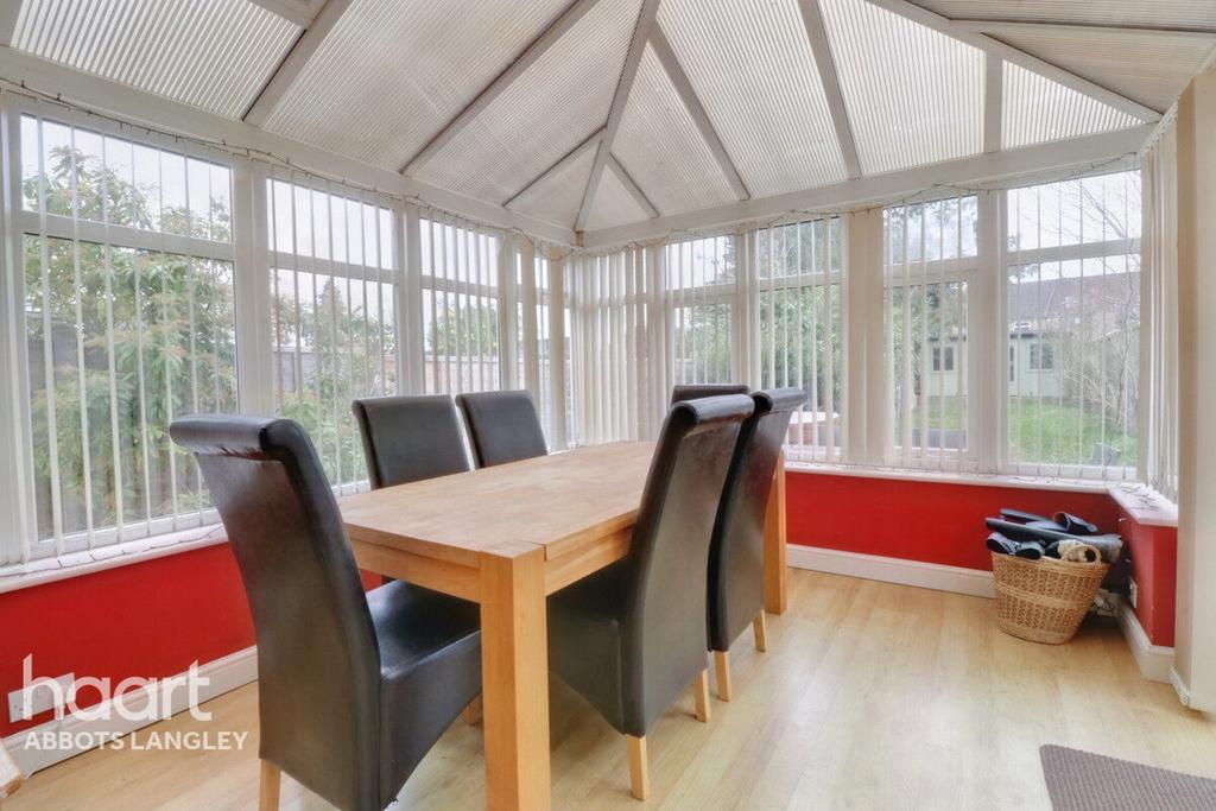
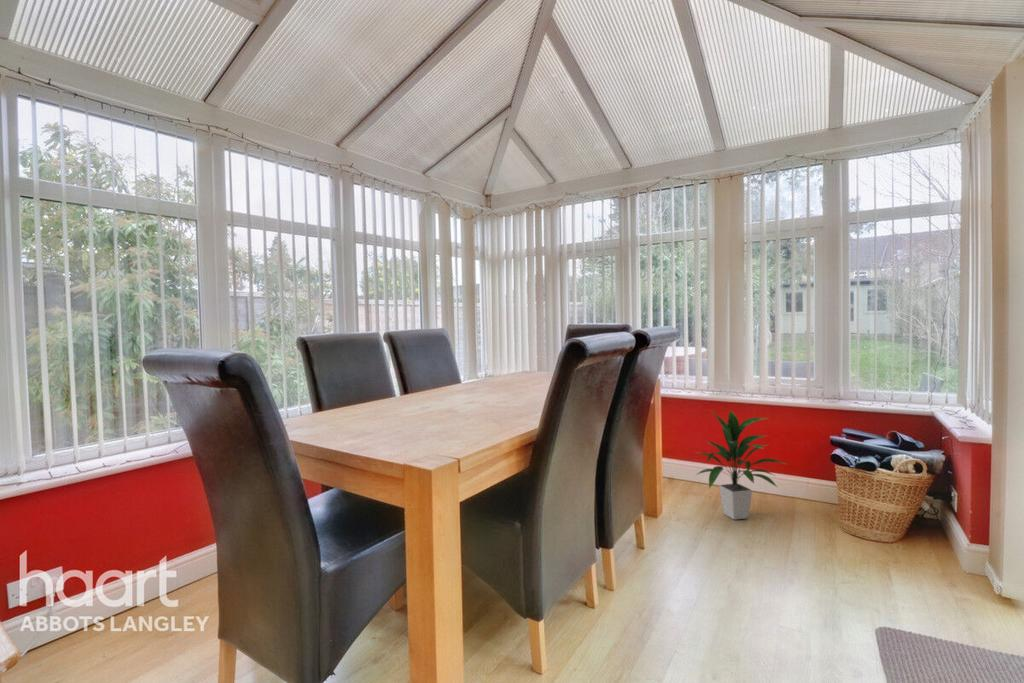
+ indoor plant (734, 461)
